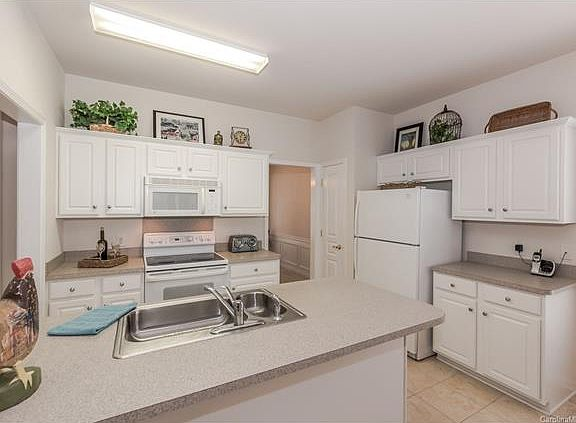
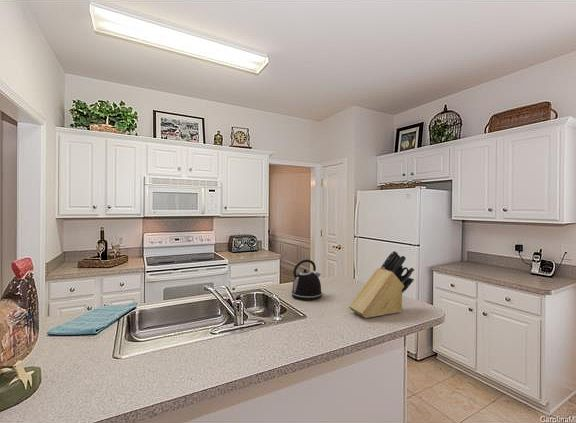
+ kettle (306, 277)
+ knife block (382, 281)
